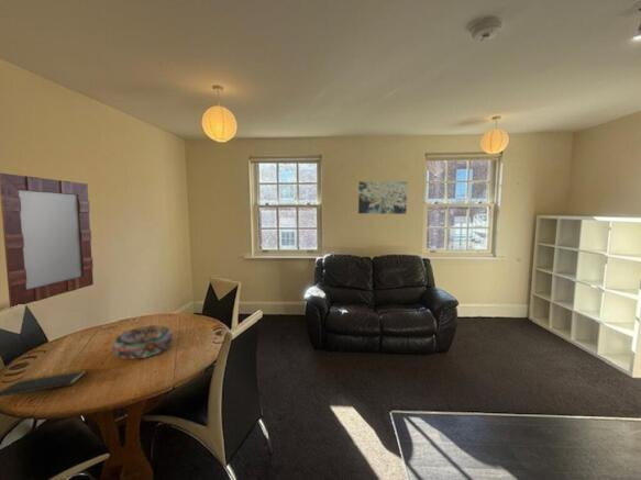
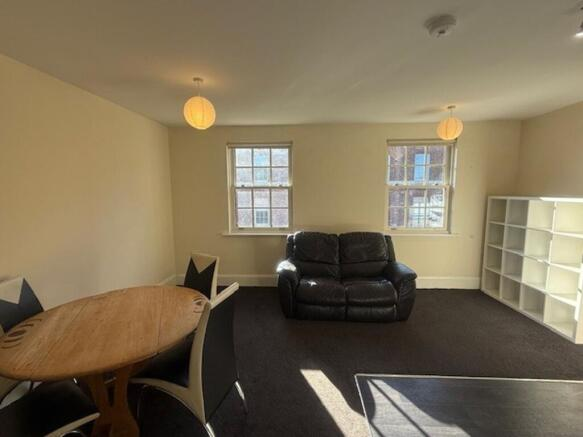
- decorative bowl (144, 342)
- notepad (45, 381)
- wall art (382, 198)
- home mirror (54, 237)
